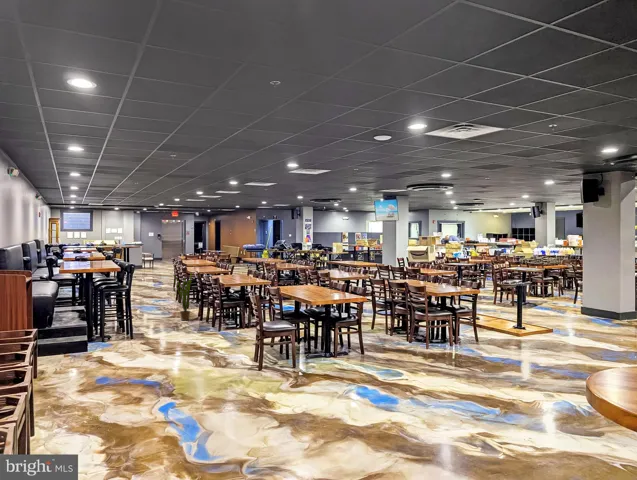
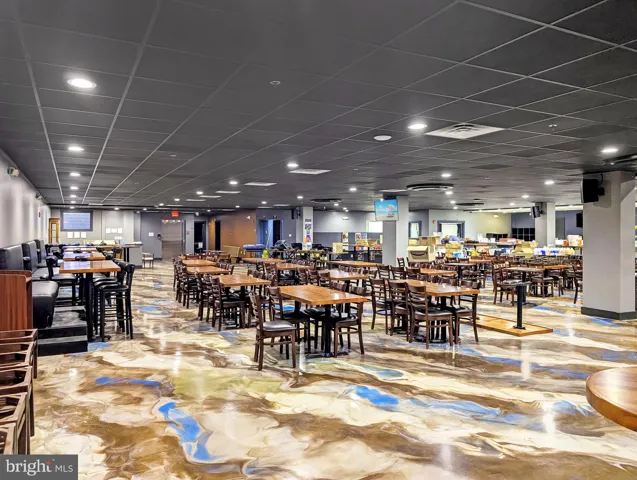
- house plant (183, 296)
